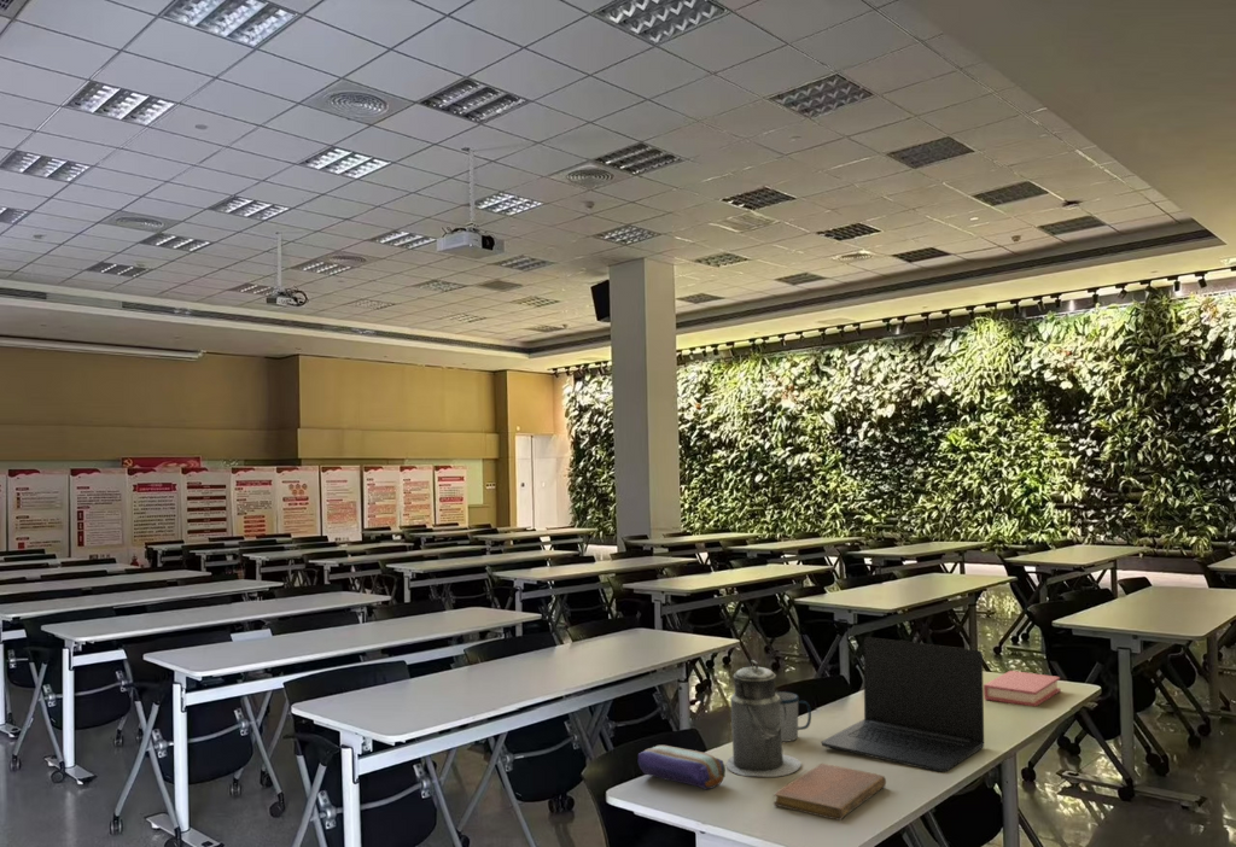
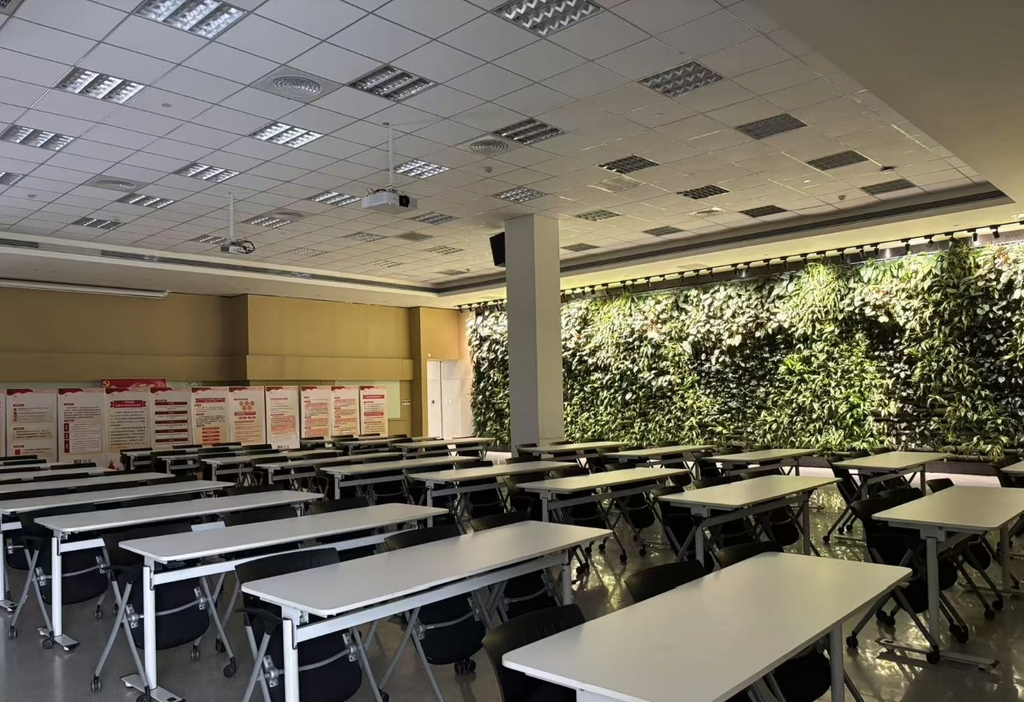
- canister (760, 712)
- notebook (830, 789)
- book (1022, 688)
- mug (785, 717)
- pencil case (681, 766)
- laptop (900, 699)
